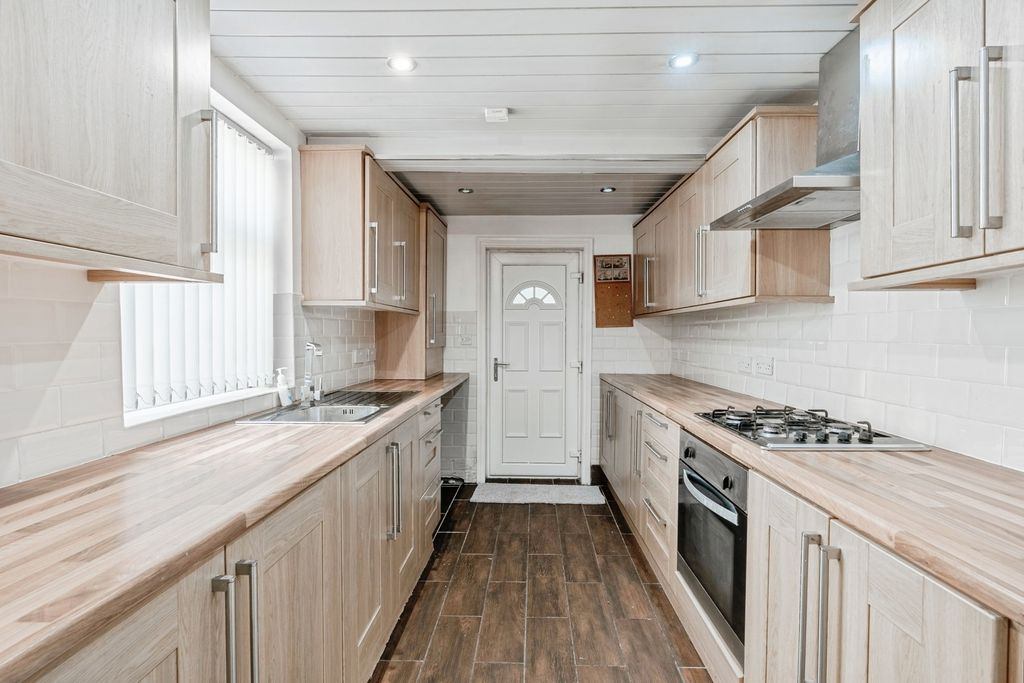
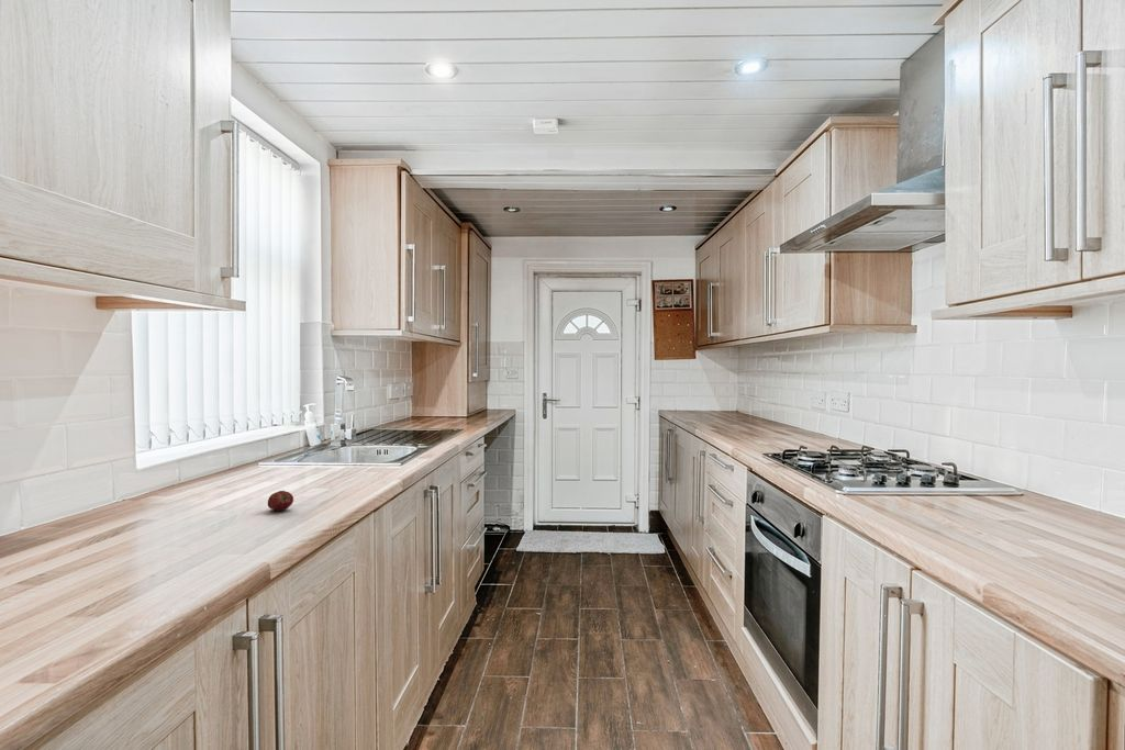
+ fruit (279, 500)
